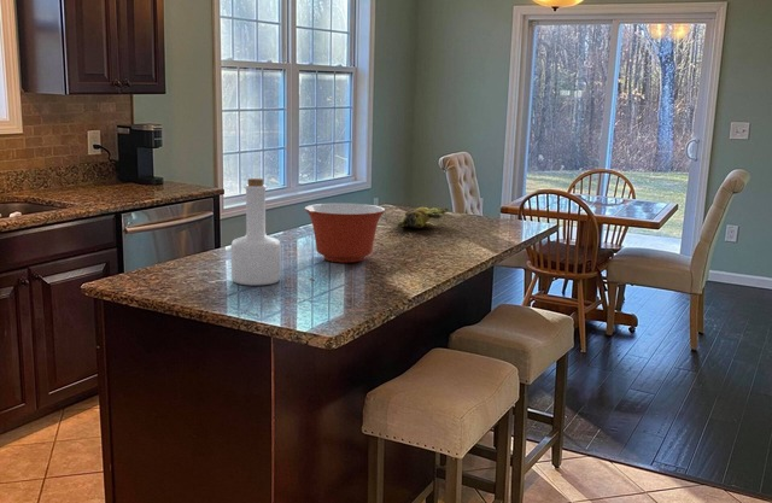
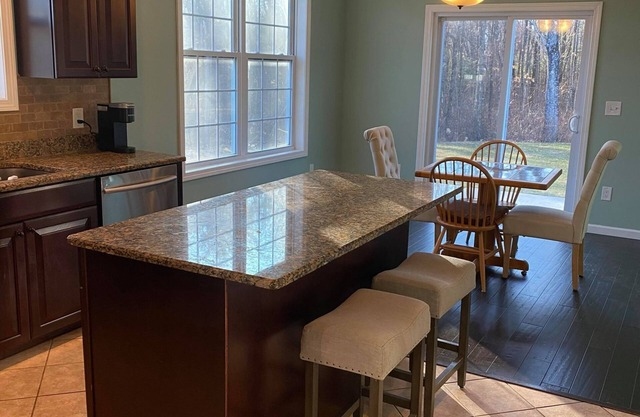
- banana bunch (422, 217)
- mixing bowl (344, 233)
- bottle (256, 229)
